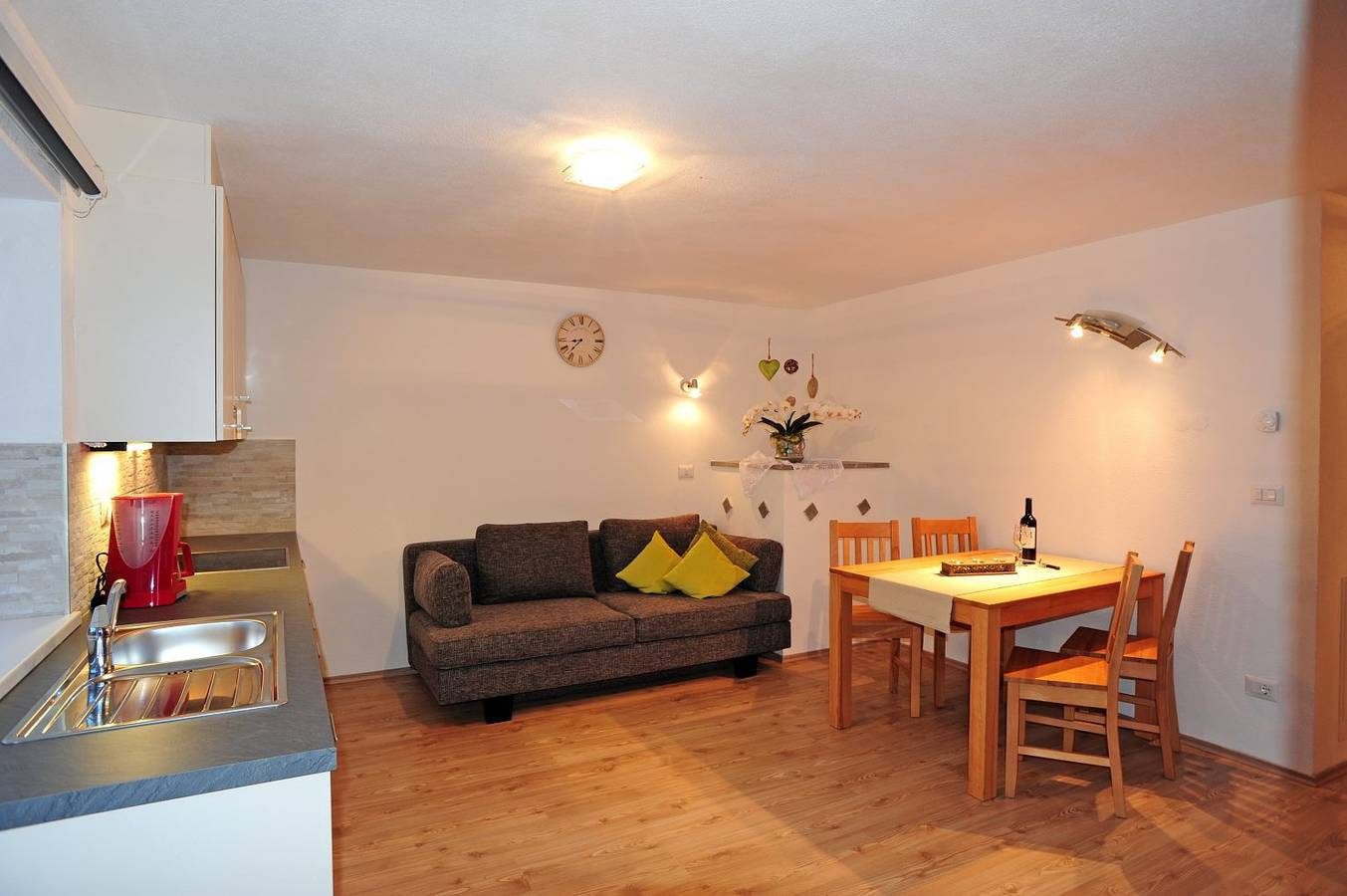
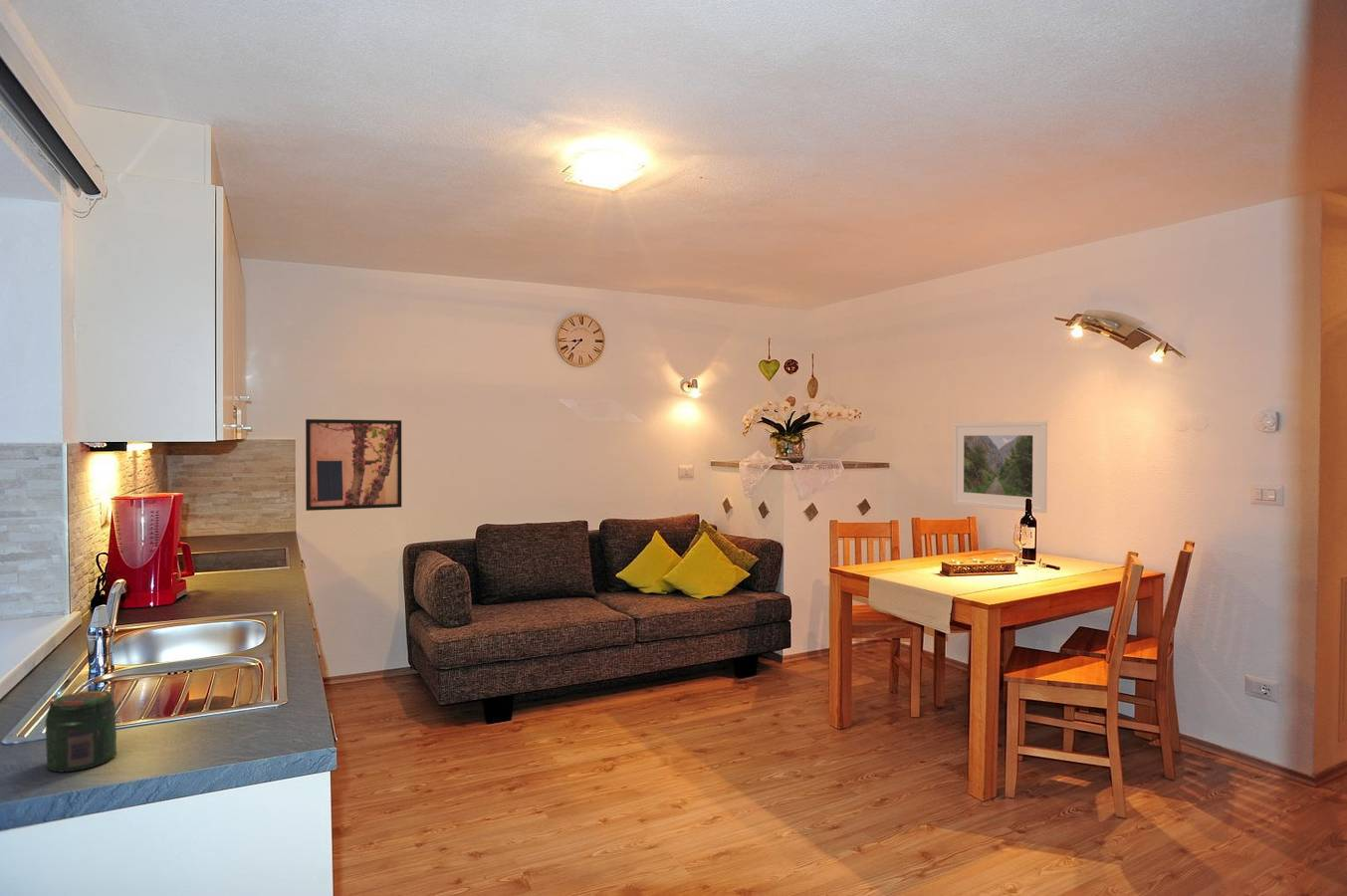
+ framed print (997, 465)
+ wall art (354, 464)
+ jar (82, 729)
